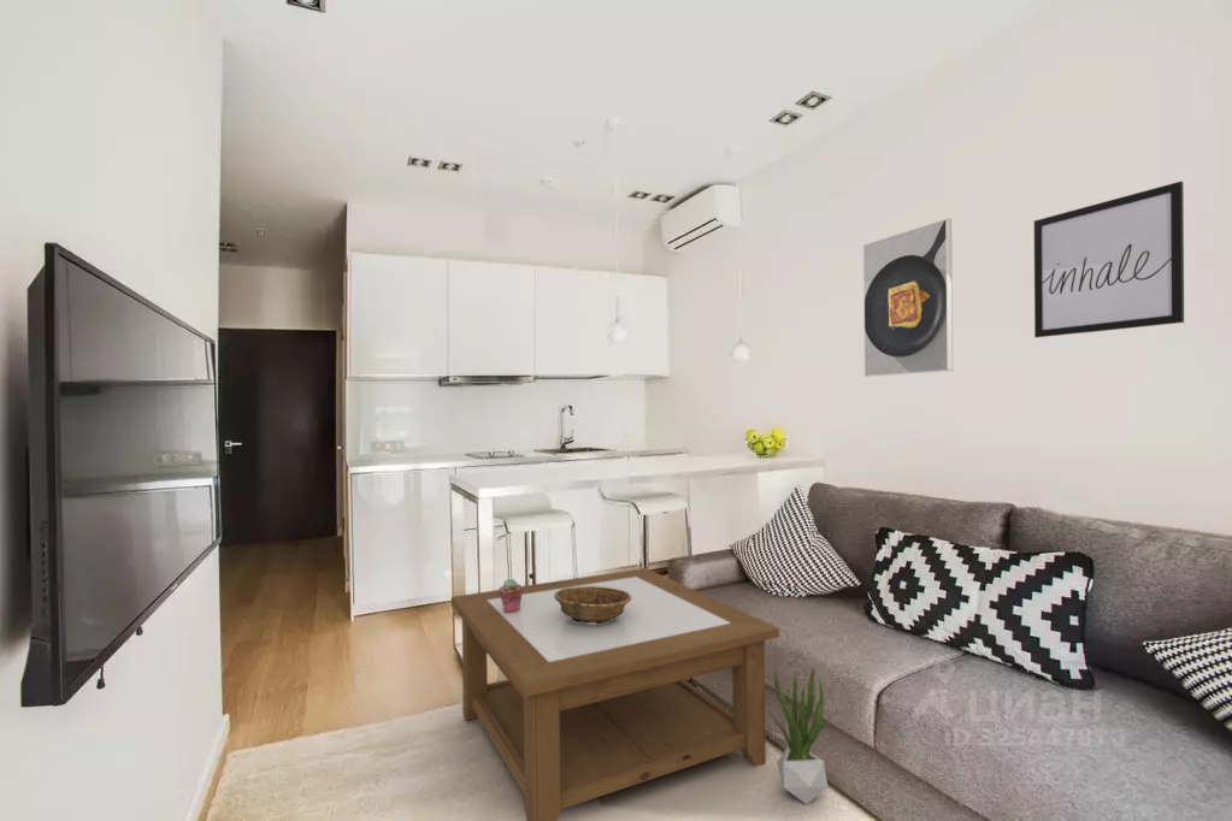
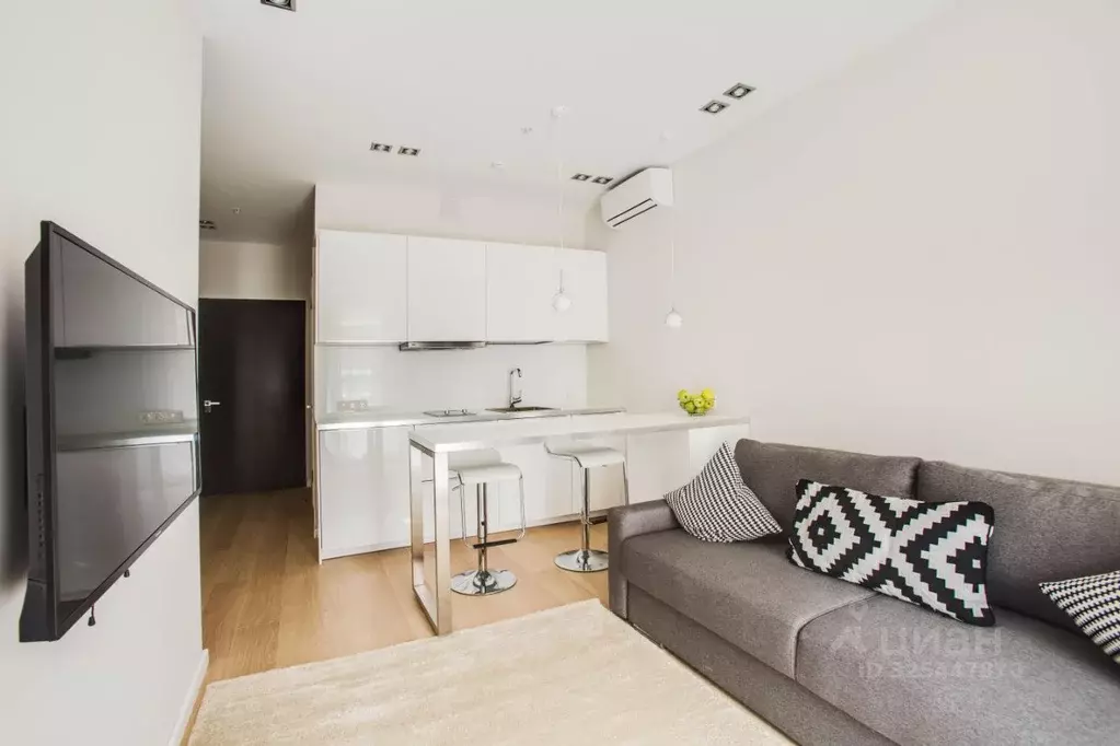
- potted plant (802, 733)
- wall art (1102, 266)
- potted succulent (511, 593)
- coffee table (601, 674)
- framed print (904, 303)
- decorative bowl (593, 604)
